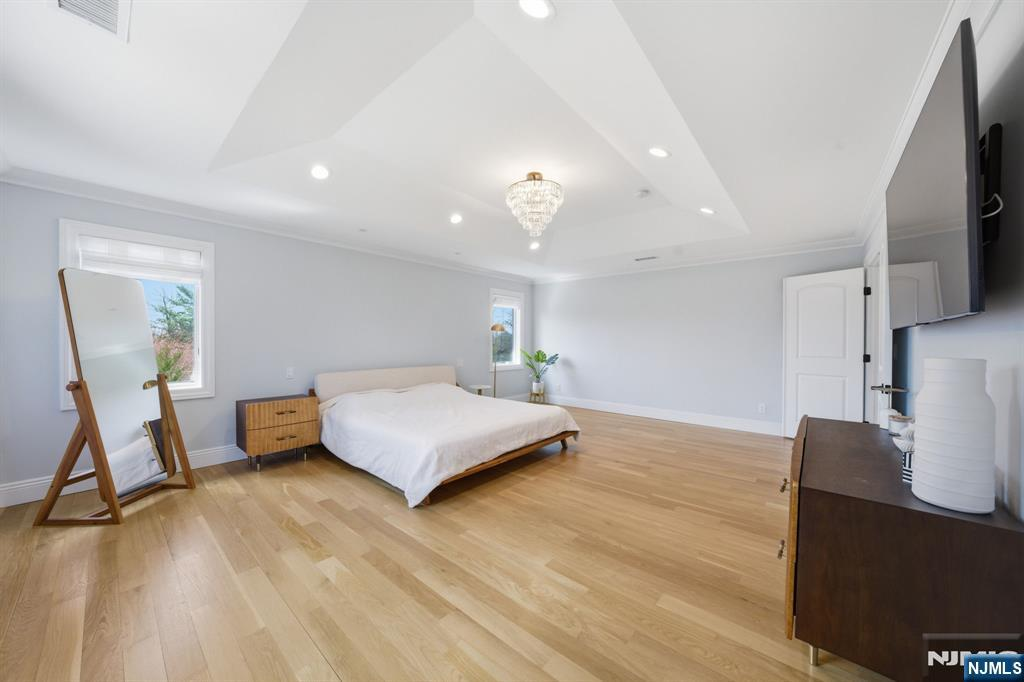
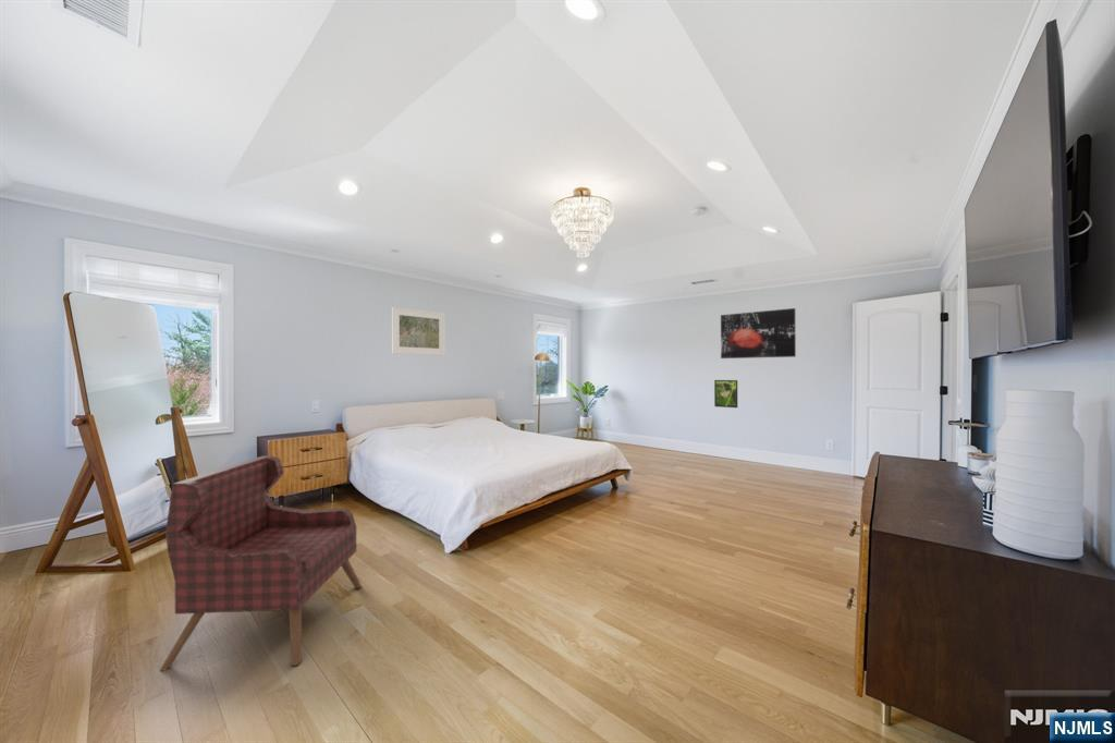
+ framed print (419, 332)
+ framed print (725, 393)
+ armchair (277, 544)
+ wall art (756, 334)
